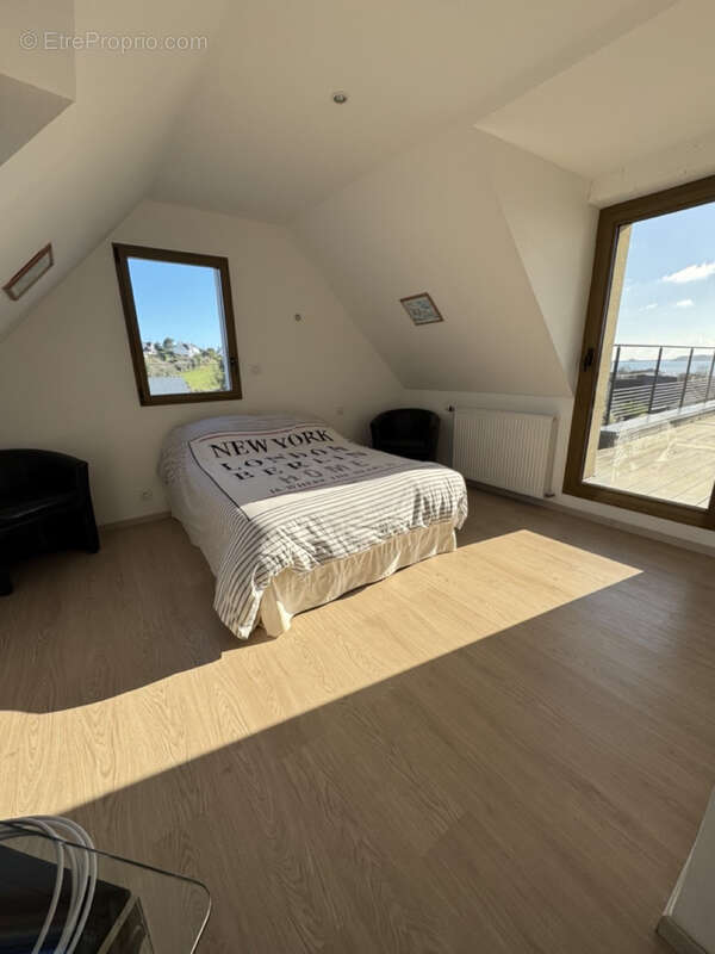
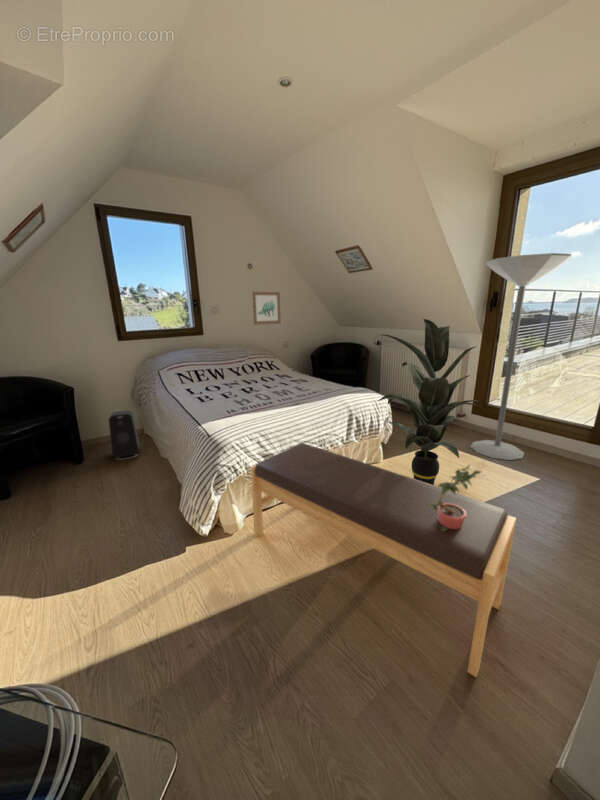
+ bench (362, 525)
+ wall art (266, 308)
+ indoor plant (423, 407)
+ floor lamp (510, 361)
+ speaker (123, 433)
+ potted plant (457, 491)
